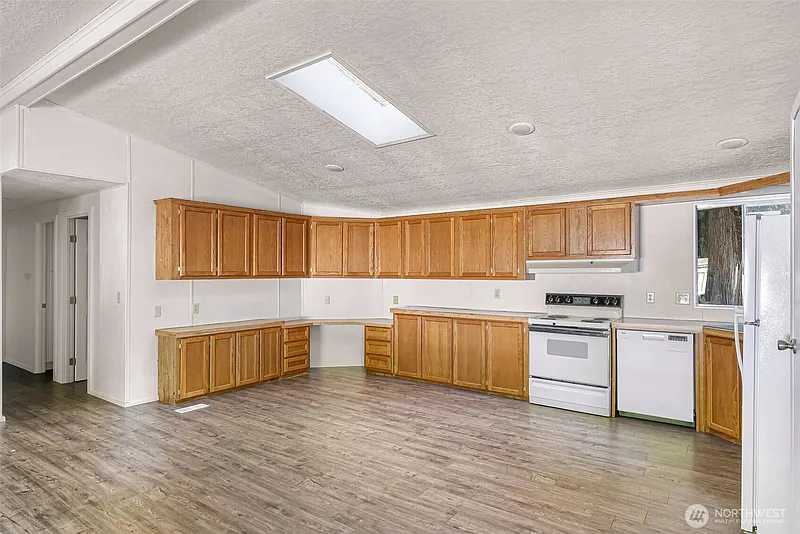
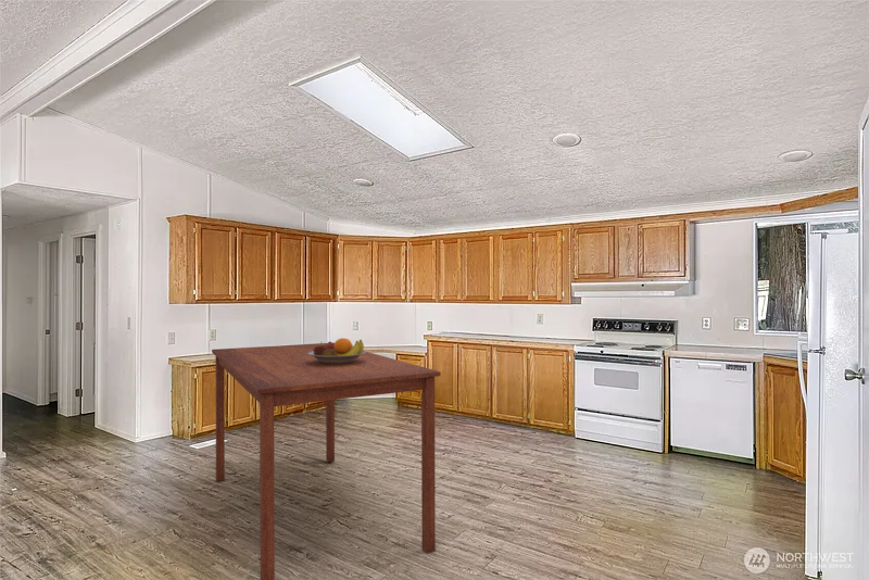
+ dining table (326, 433)
+ fruit bowl (337, 350)
